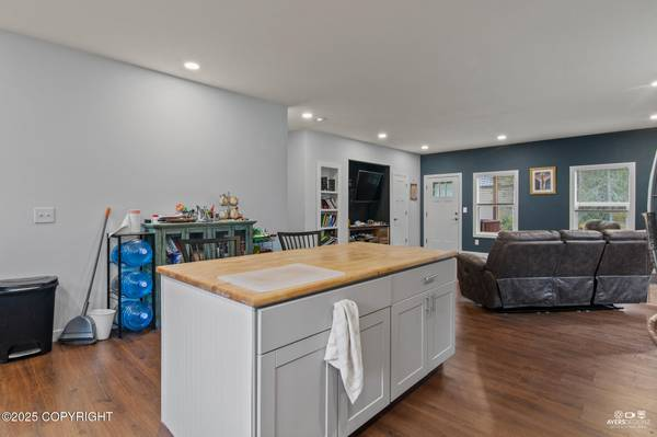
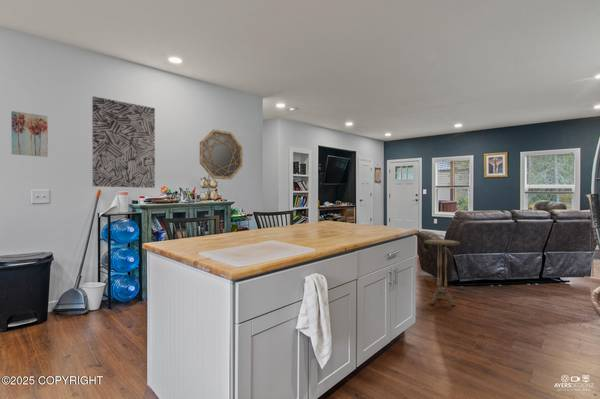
+ wall art (30, 134)
+ home mirror (222, 155)
+ wall art (125, 144)
+ side table (440, 271)
